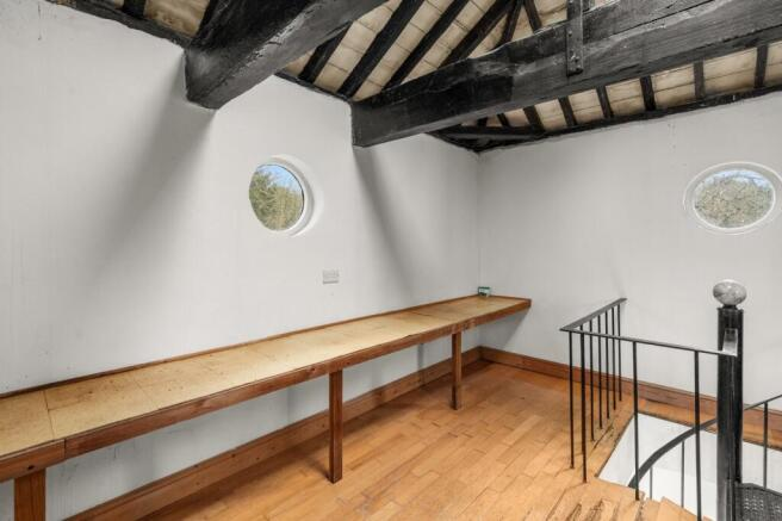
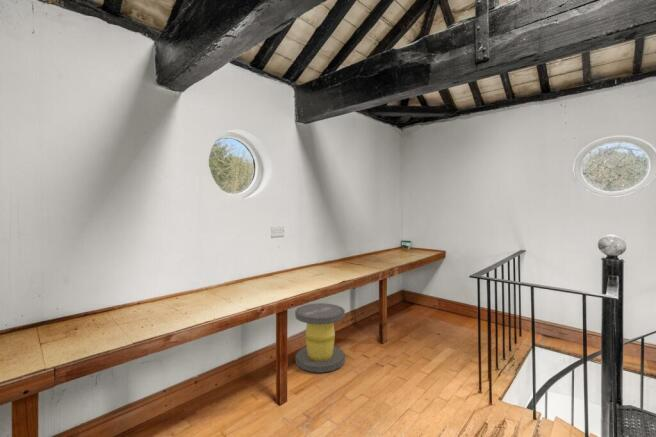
+ stool (320, 335)
